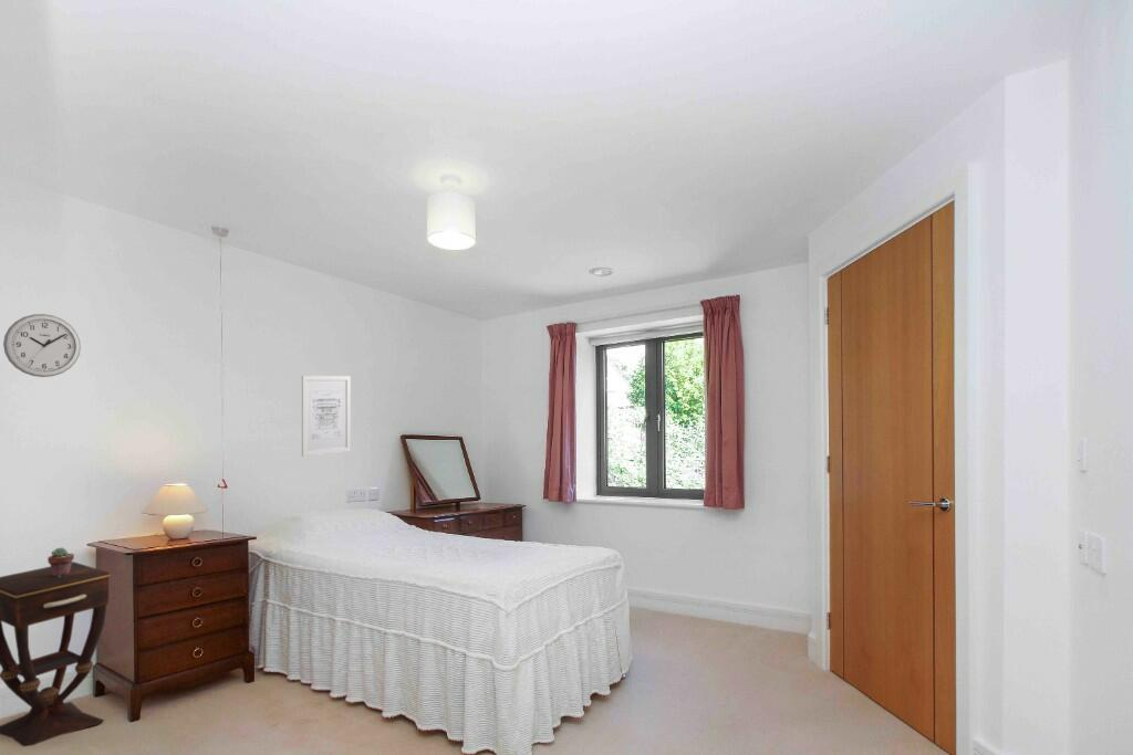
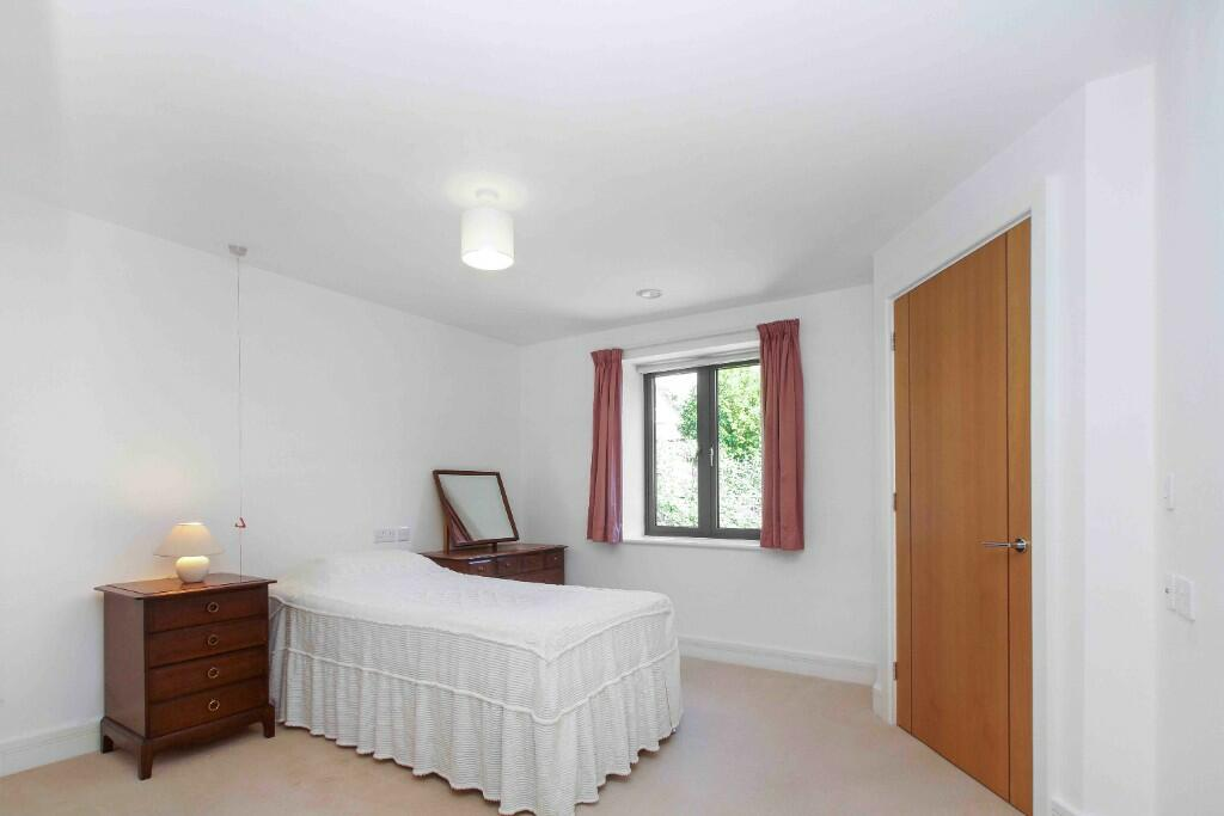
- wall art (326, 415)
- wall clock (43, 345)
- potted succulent (61, 560)
- side table (50, 653)
